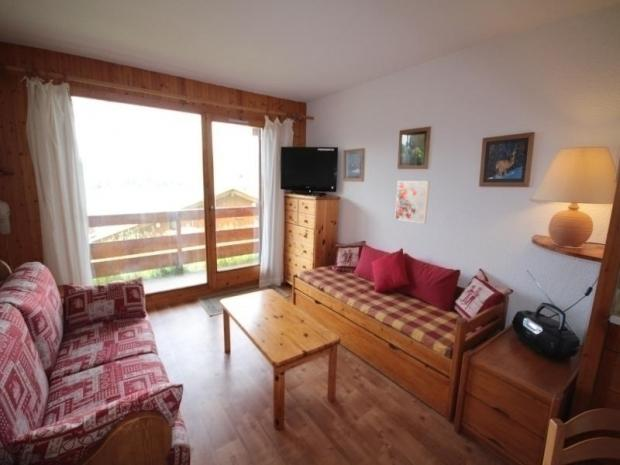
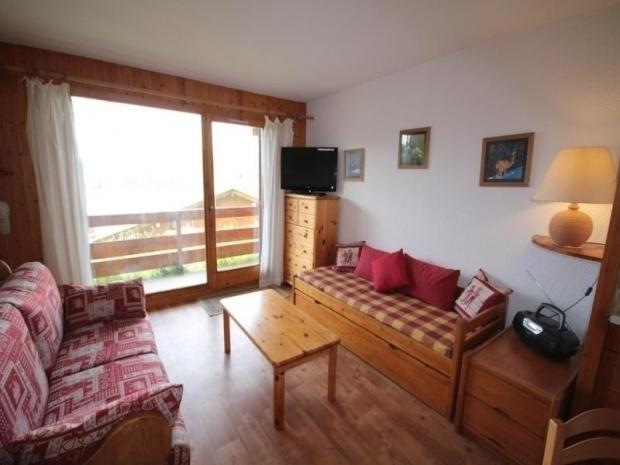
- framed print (411, 201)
